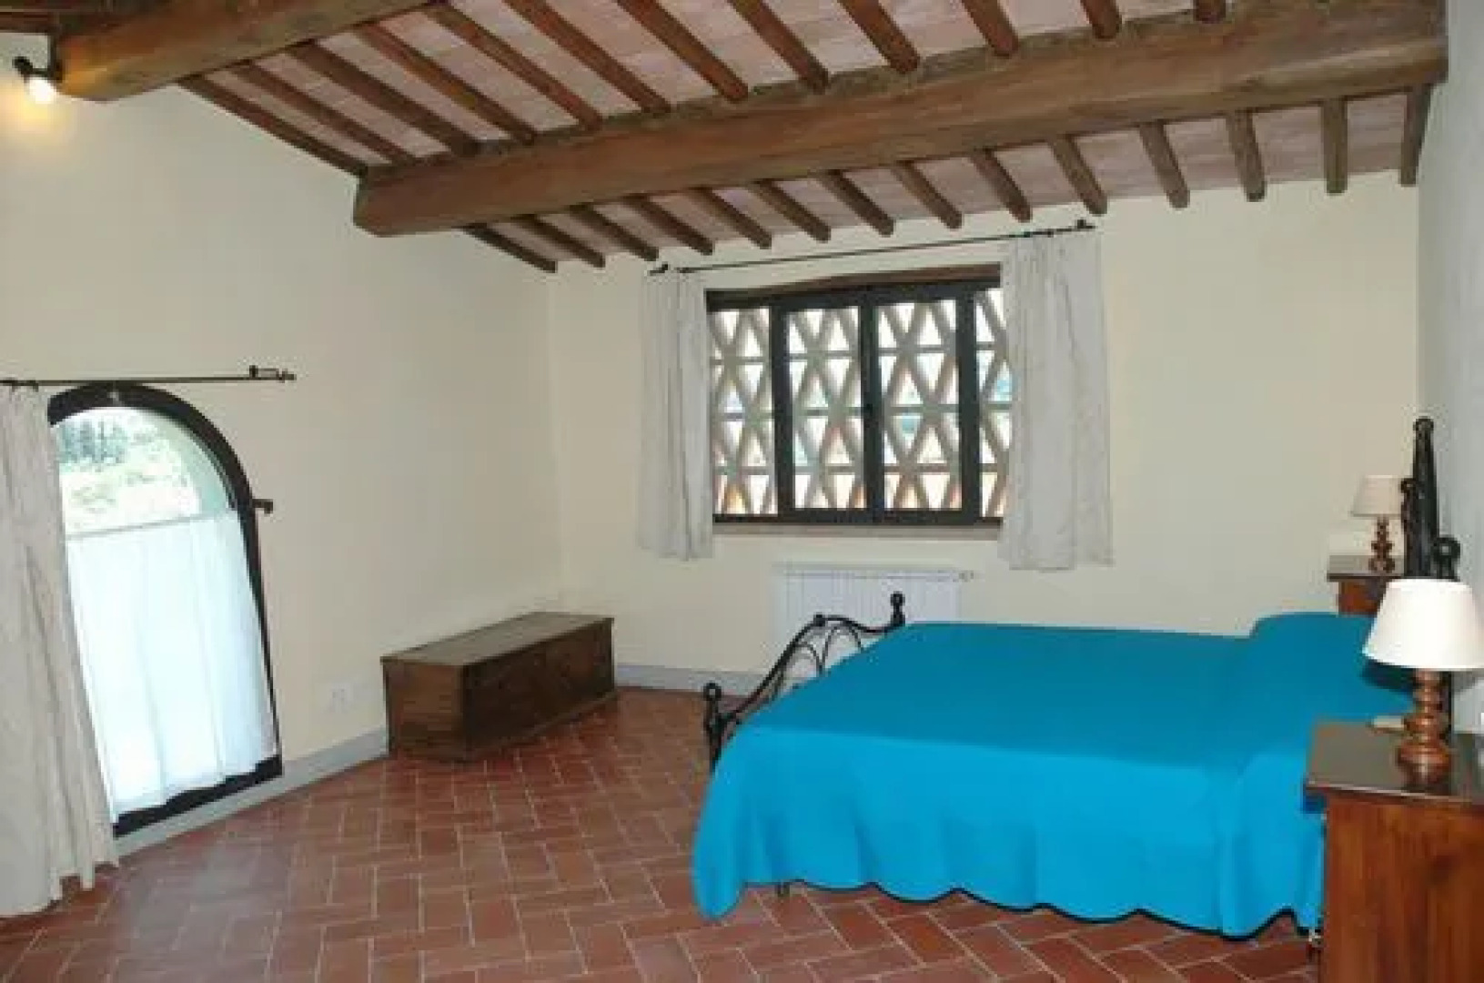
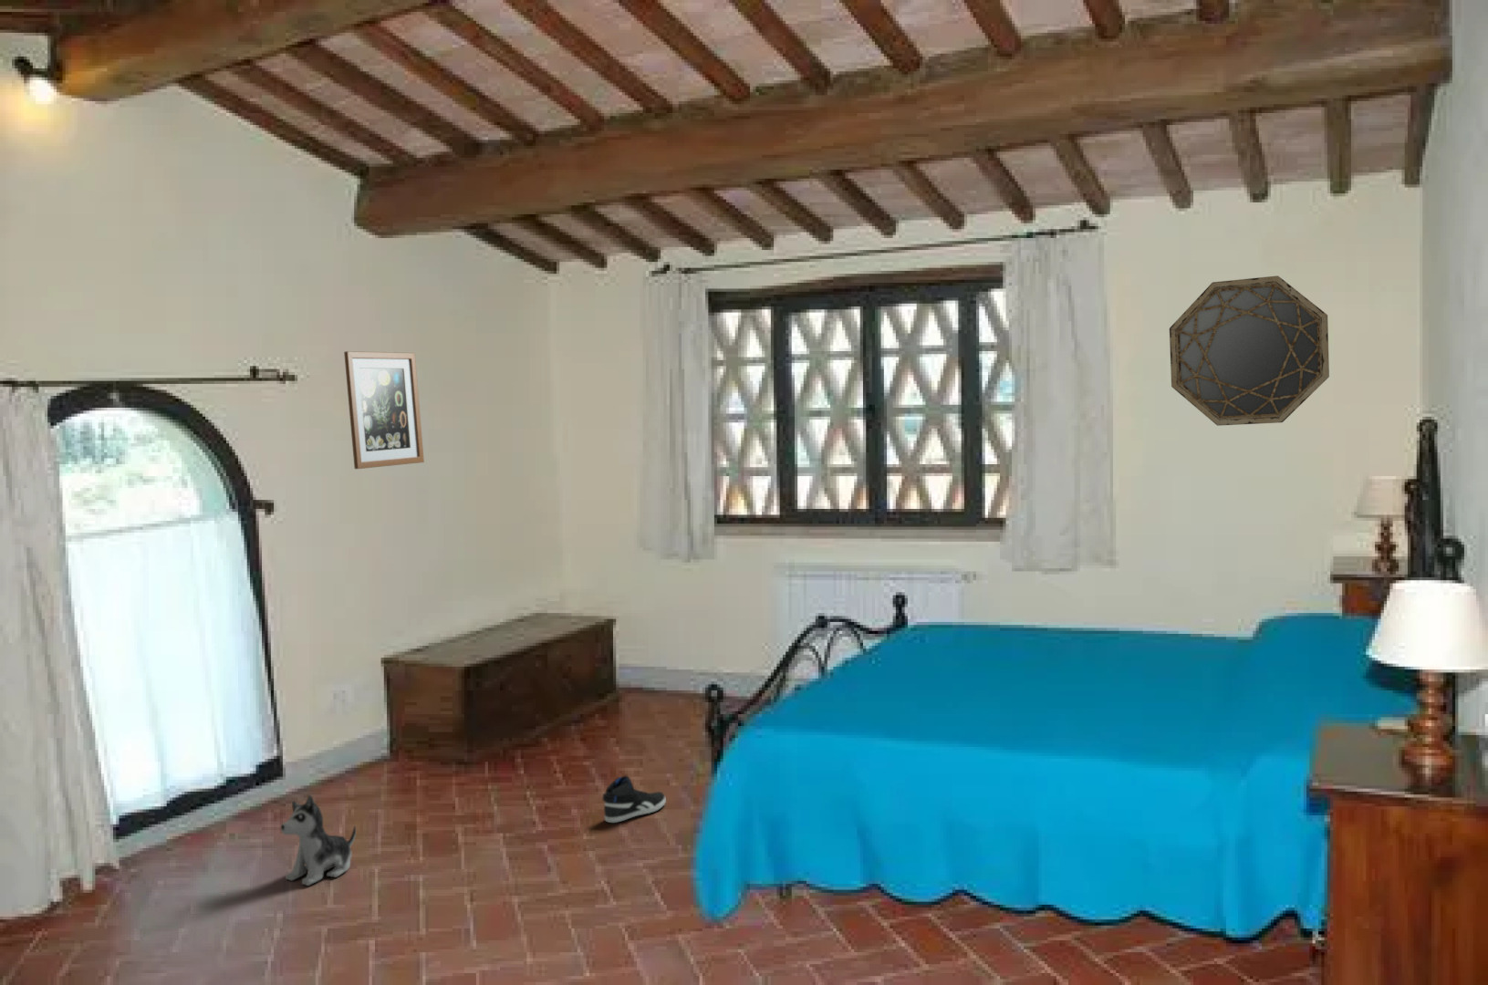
+ plush toy (321, 831)
+ sneaker (635, 793)
+ wall art (385, 409)
+ home mirror (1247, 351)
